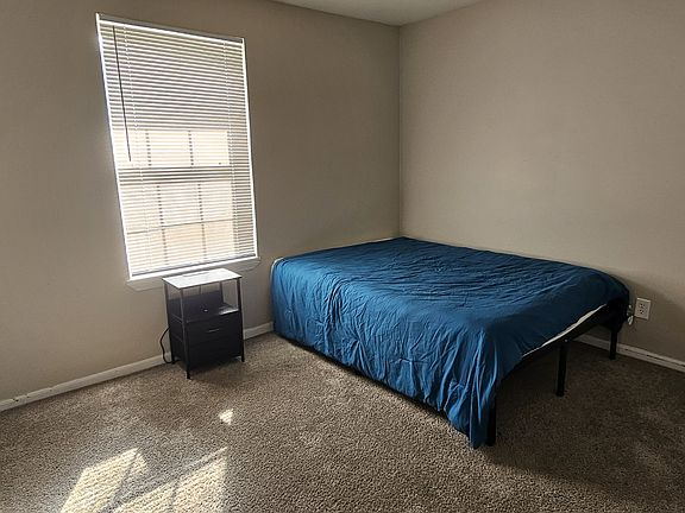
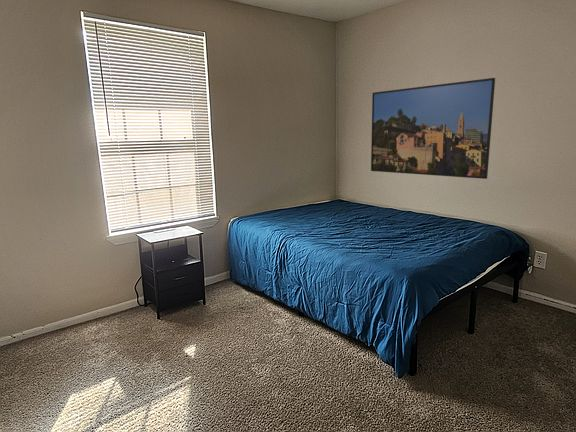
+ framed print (424, 131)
